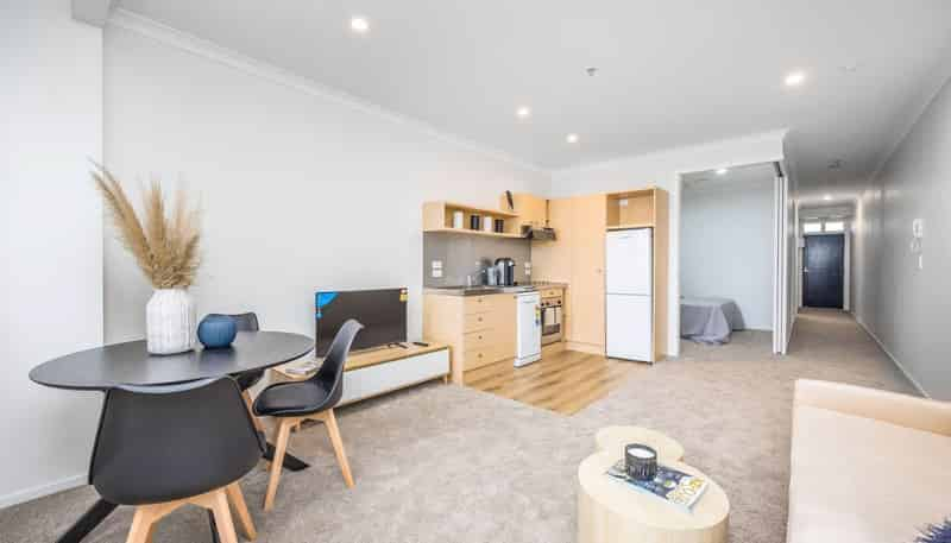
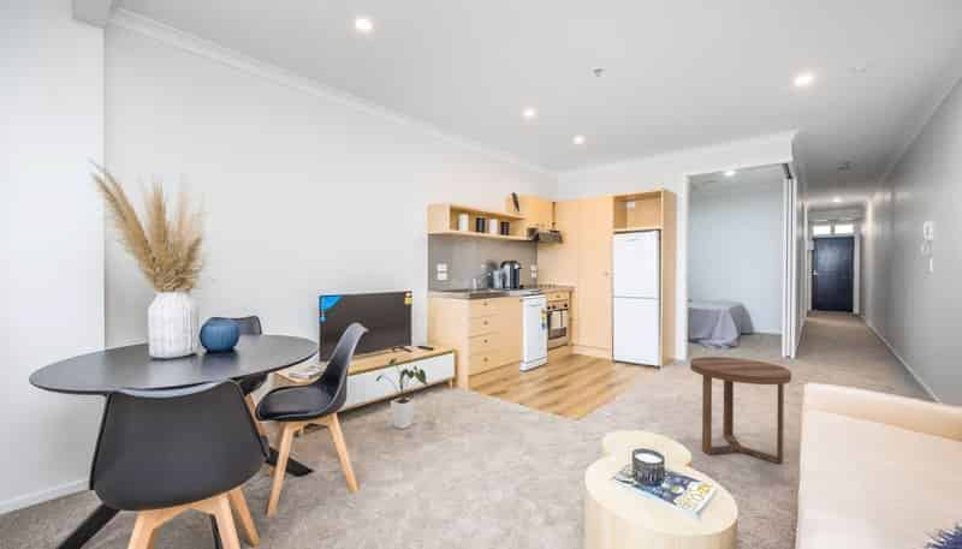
+ side table (732, 407)
+ house plant (399, 394)
